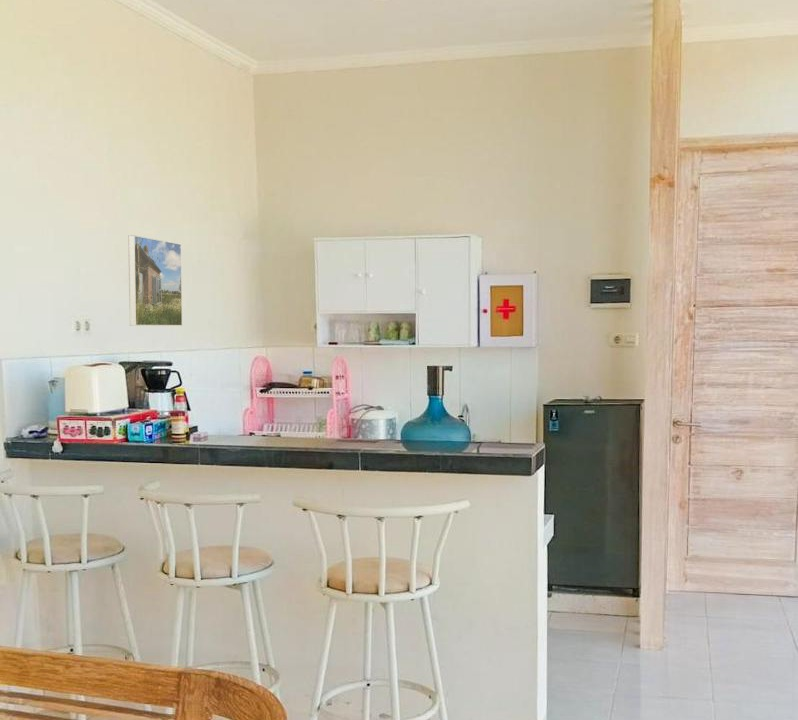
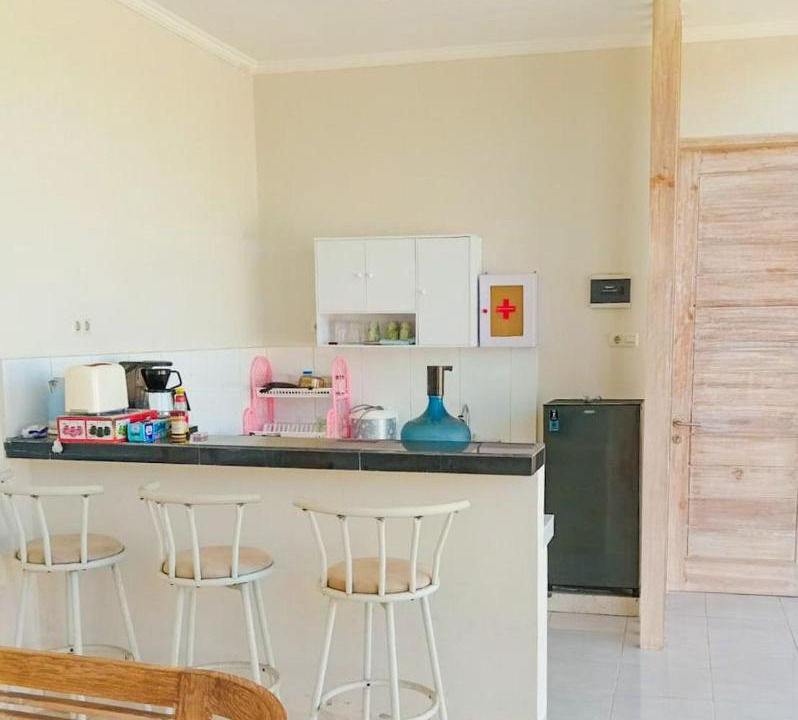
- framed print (156, 282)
